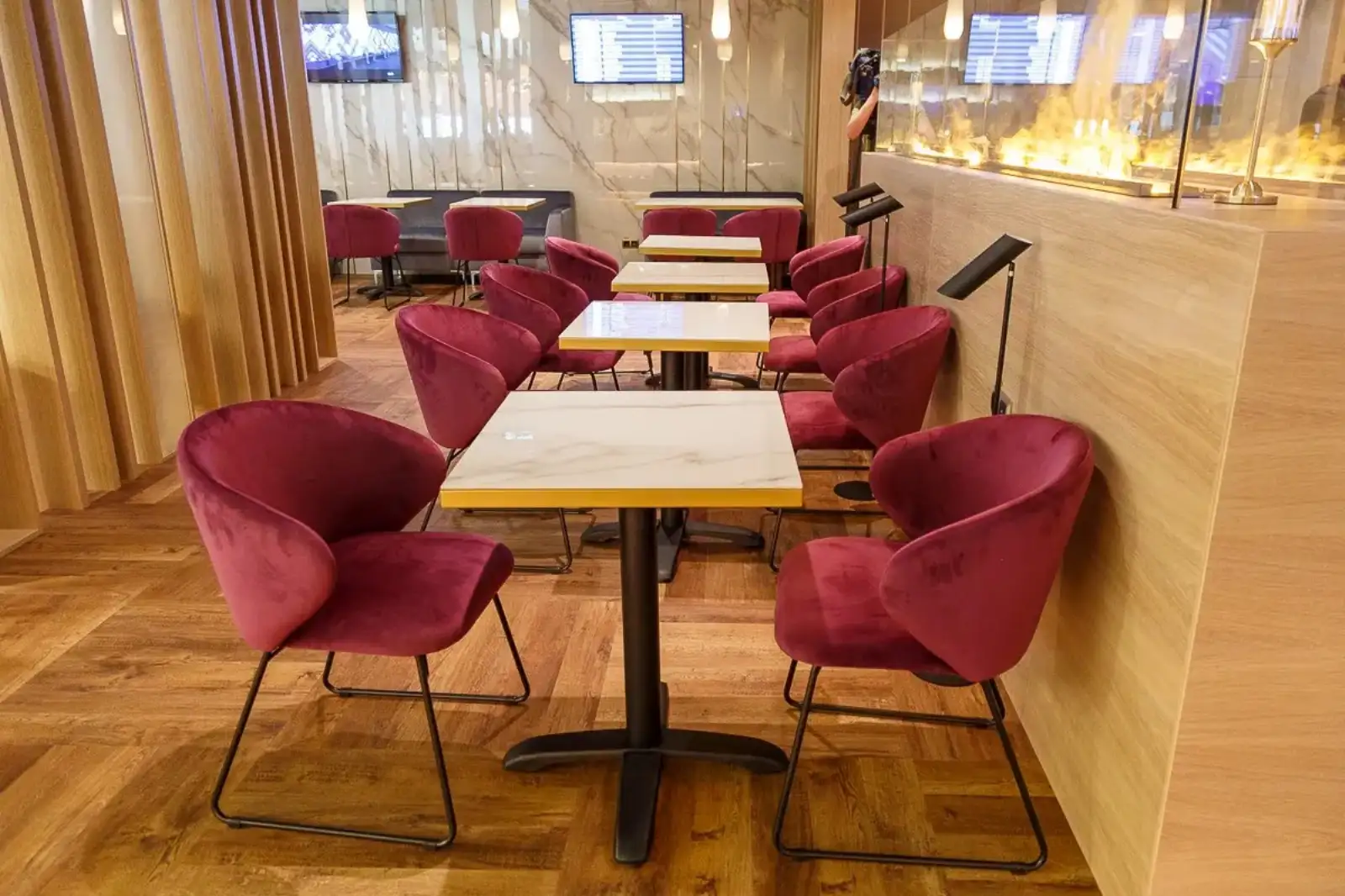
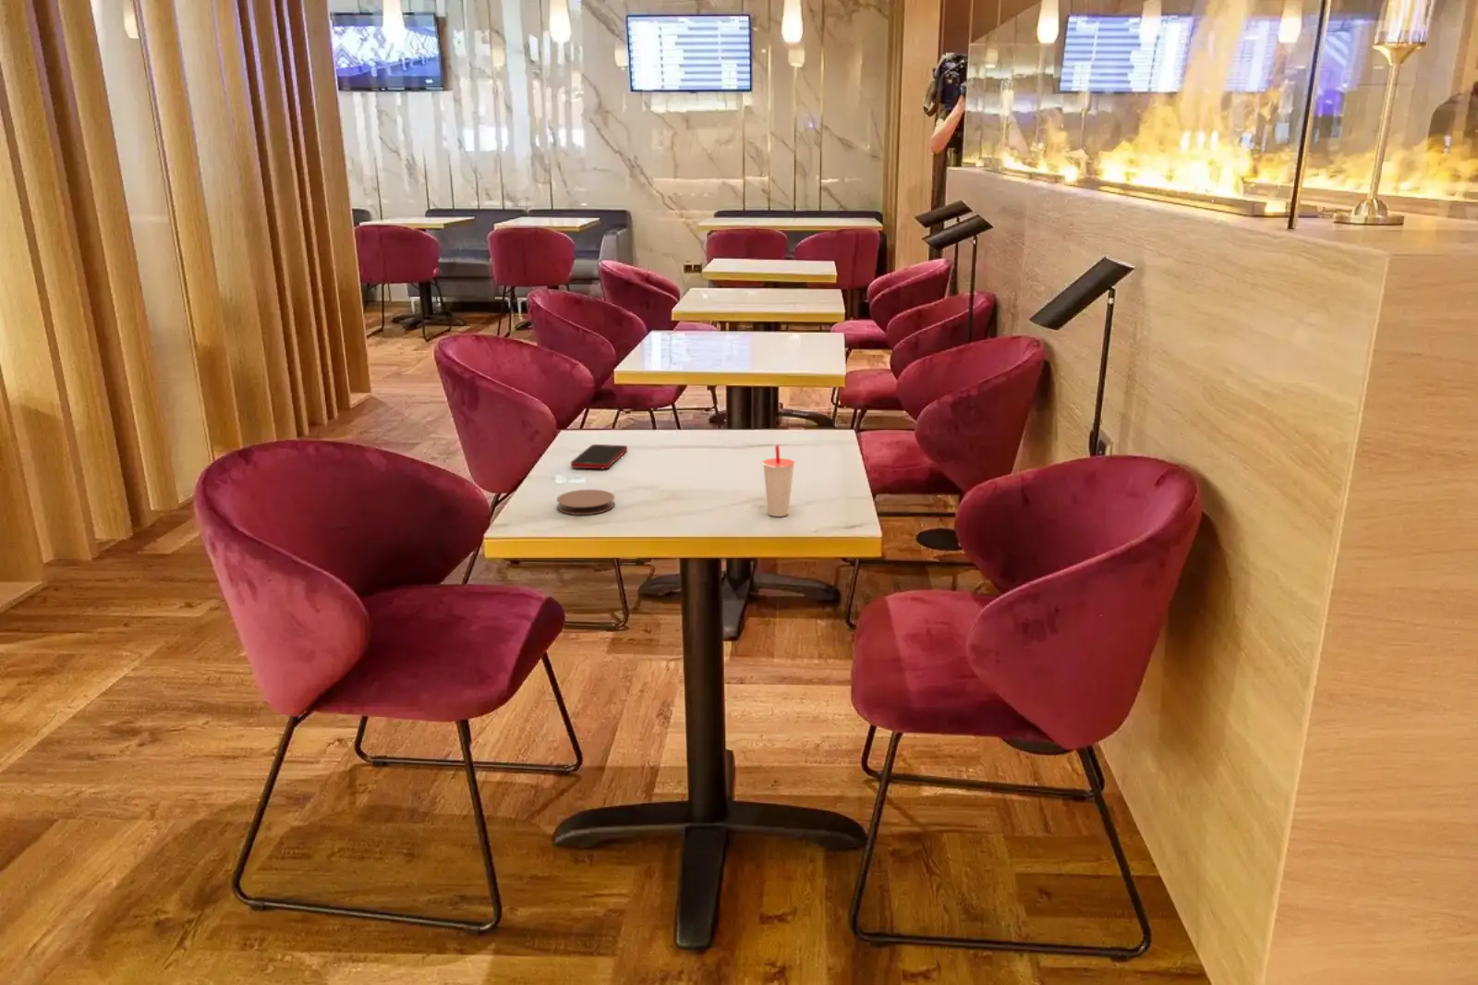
+ coaster (586, 501)
+ cell phone (600, 456)
+ cup (778, 478)
